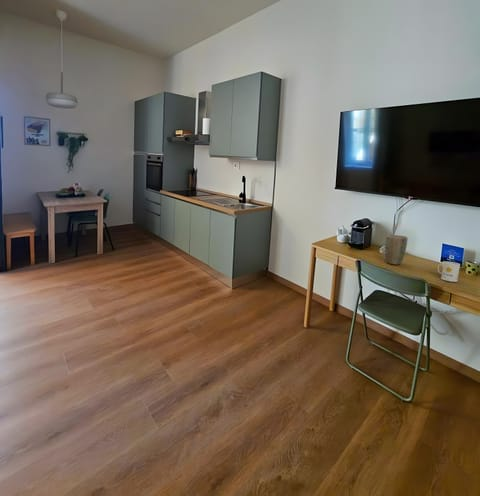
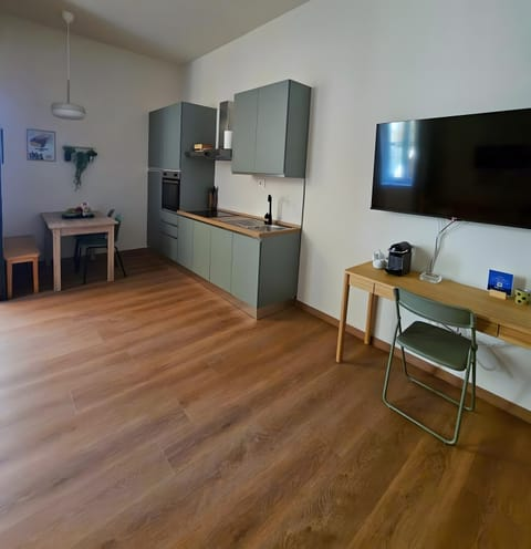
- mug (448, 270)
- plant pot (395, 249)
